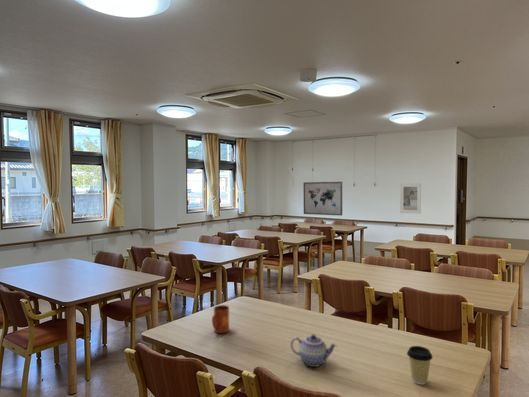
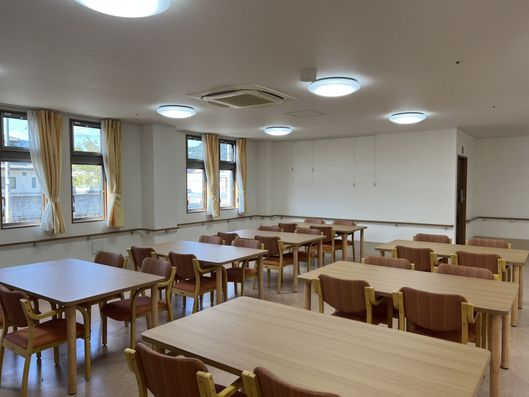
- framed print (410, 198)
- wall art (322, 198)
- teapot (313, 348)
- coffee cup (419, 365)
- mug (219, 320)
